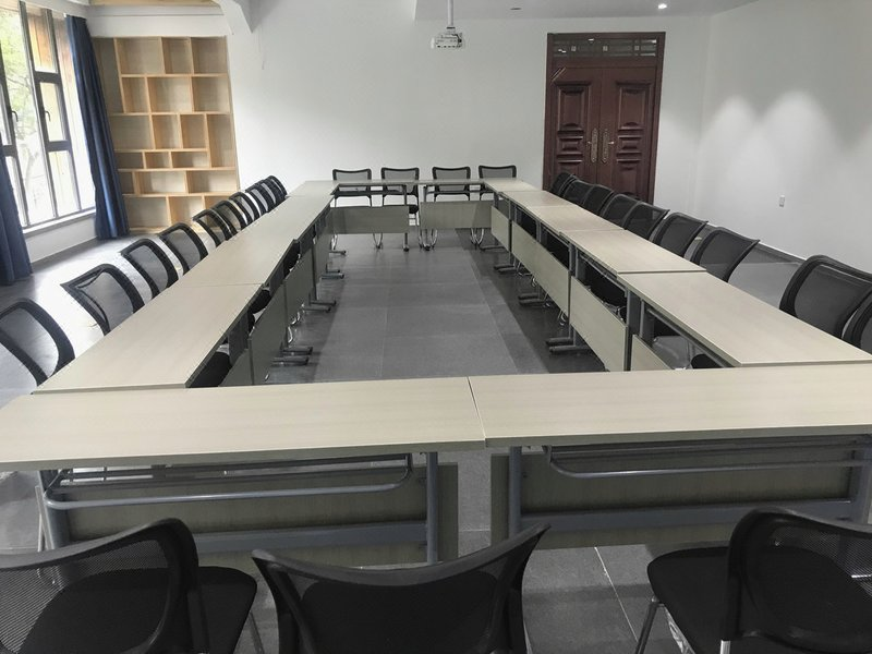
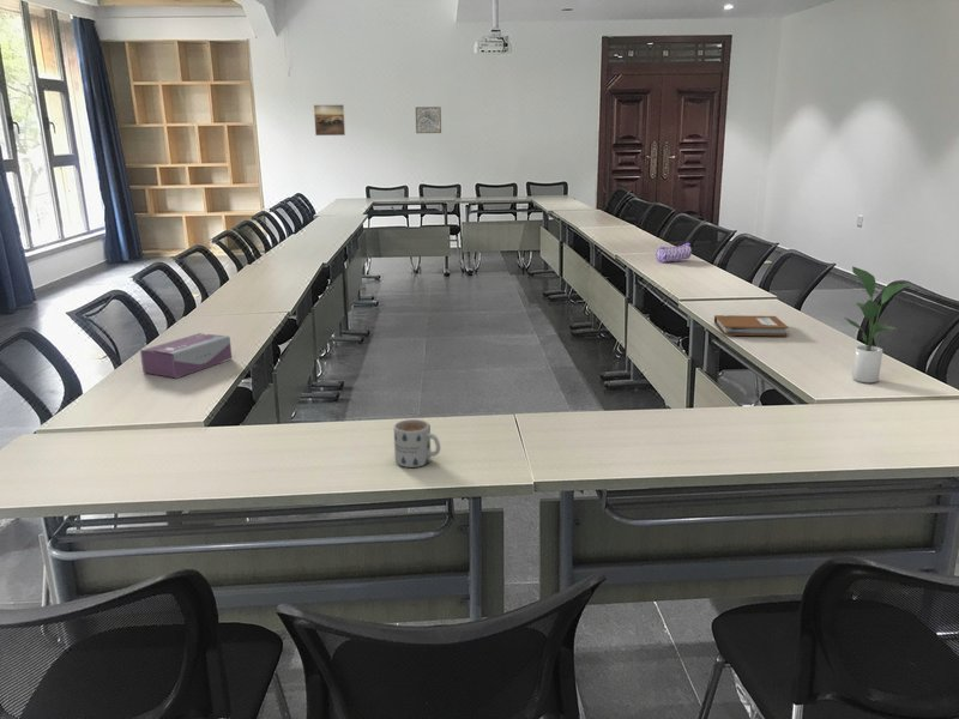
+ mug (418, 443)
+ notebook (750, 325)
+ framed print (328, 120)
+ potted plant (871, 326)
+ tissue box (187, 354)
+ wall art (428, 120)
+ pencil case (672, 252)
